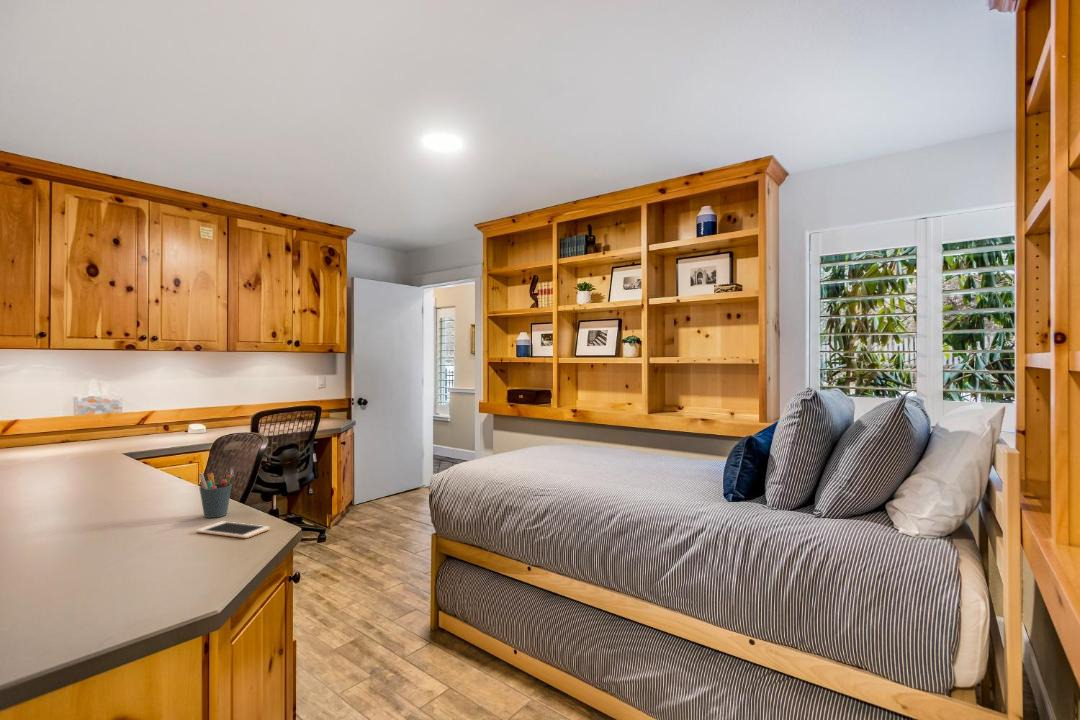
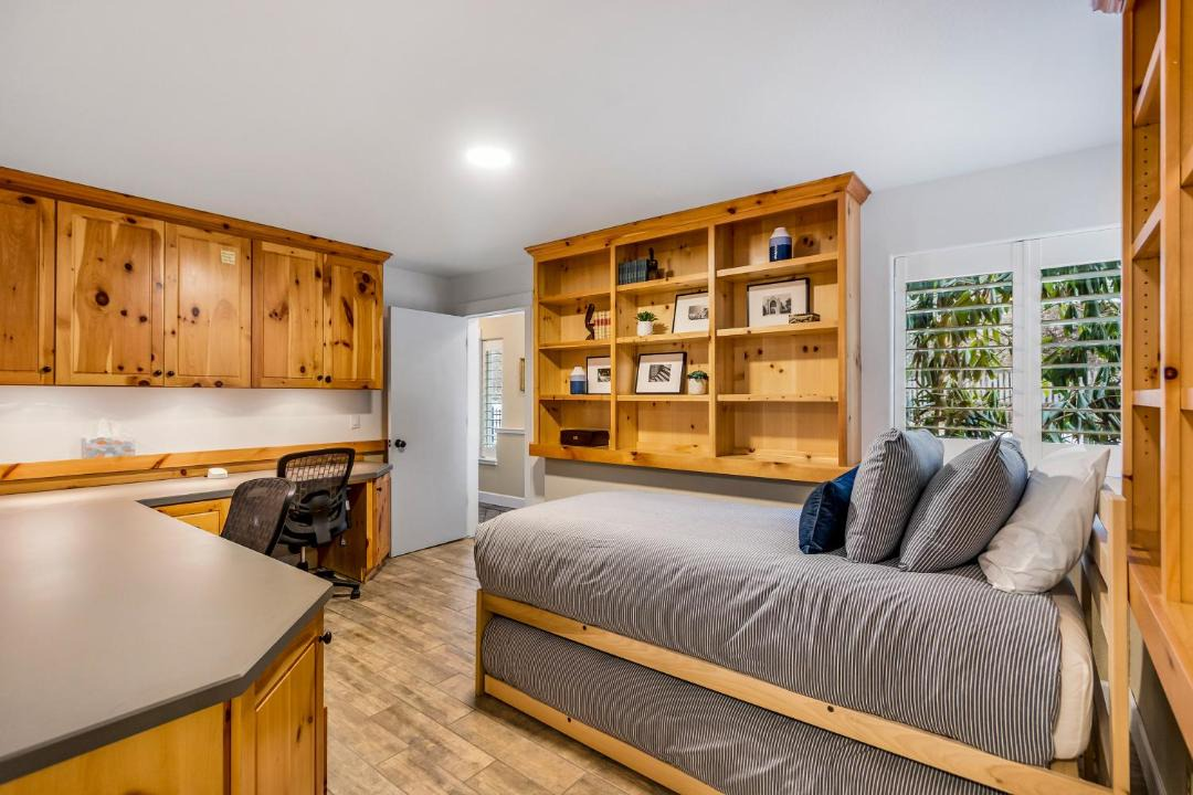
- cell phone (233, 529)
- pen holder (215, 492)
